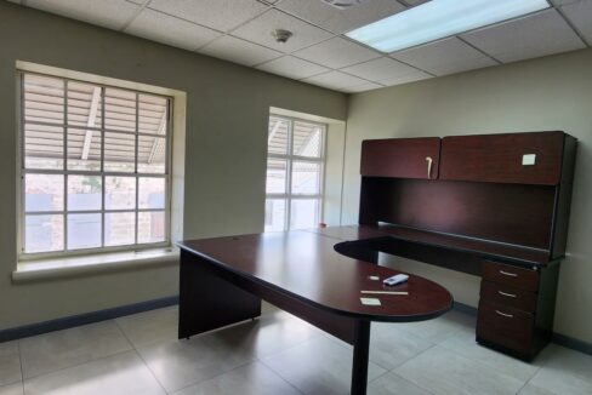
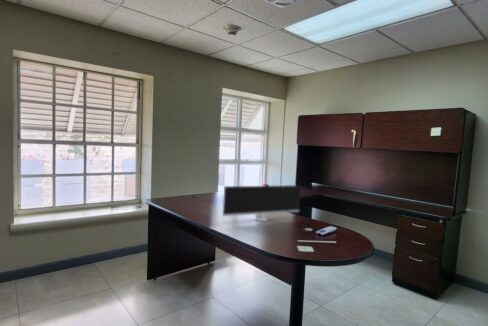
+ monitor (262, 202)
